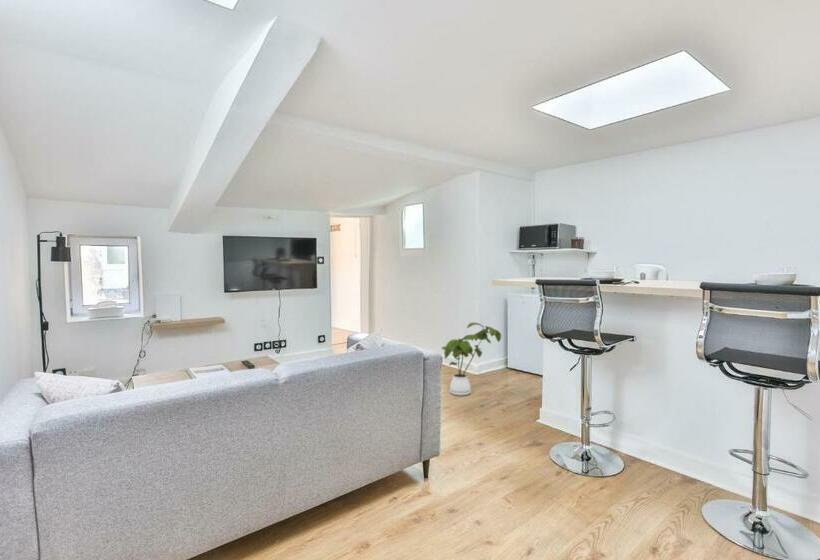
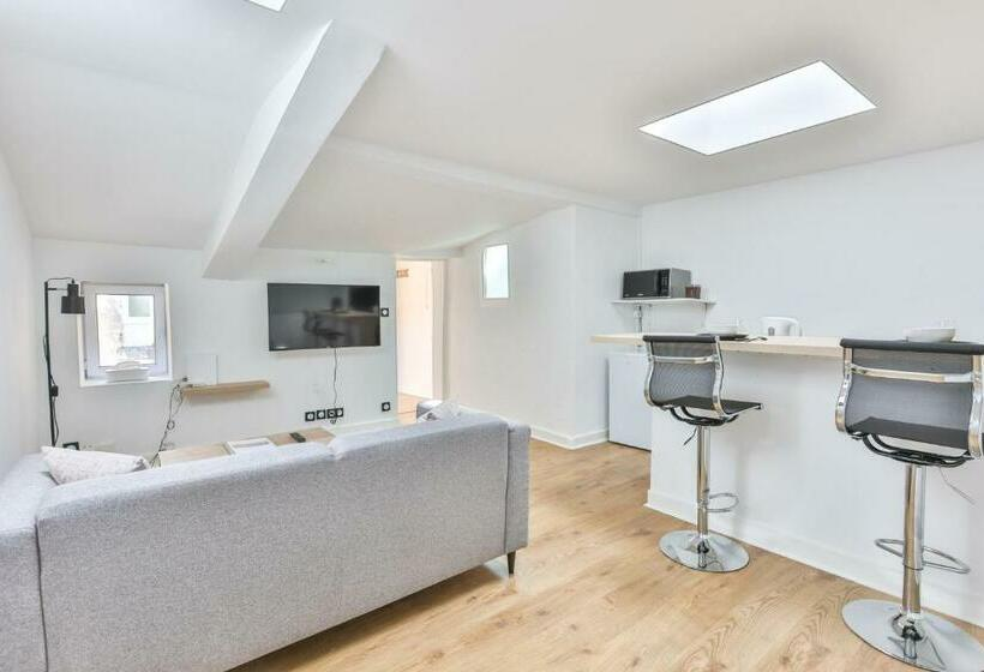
- house plant (472, 357)
